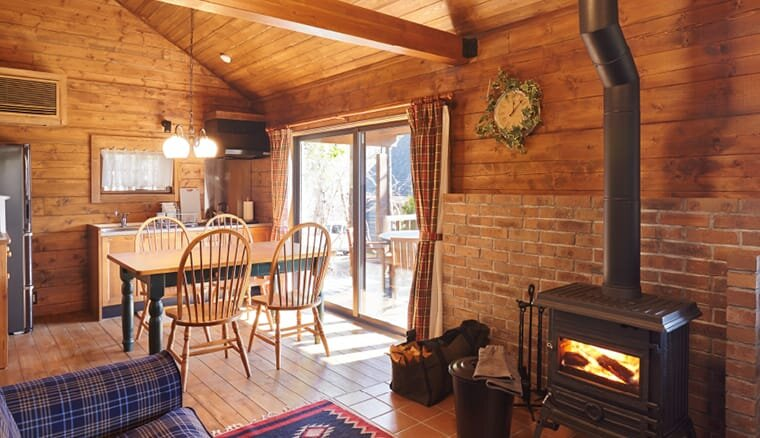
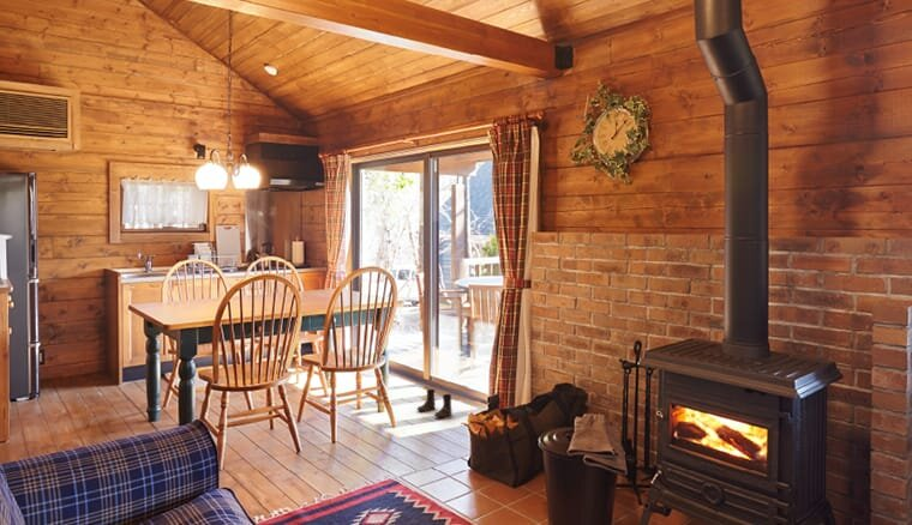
+ boots (434, 403)
